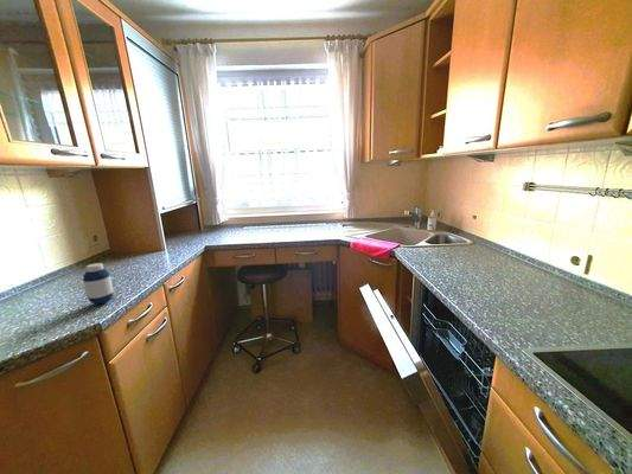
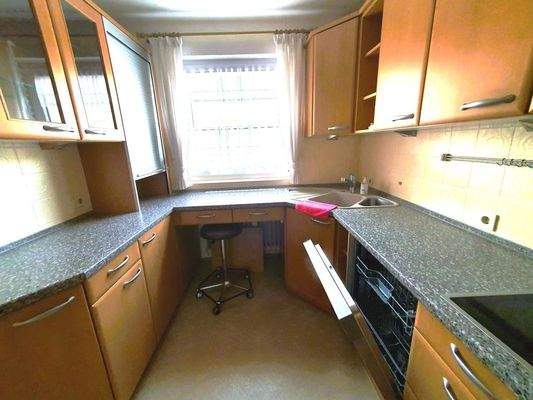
- medicine bottle (97, 283)
